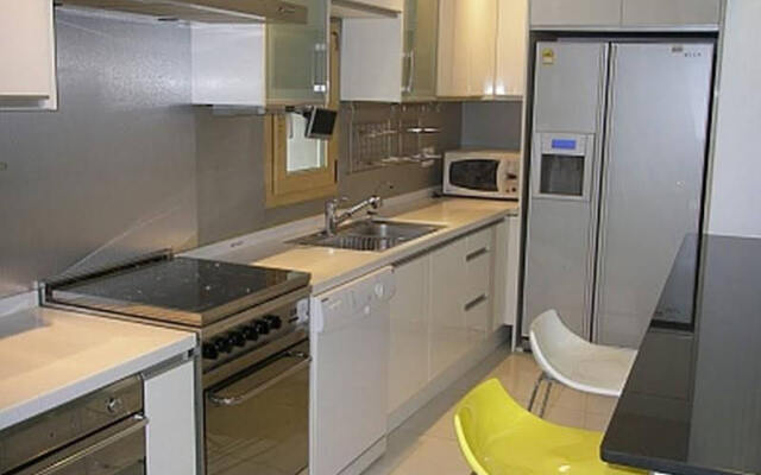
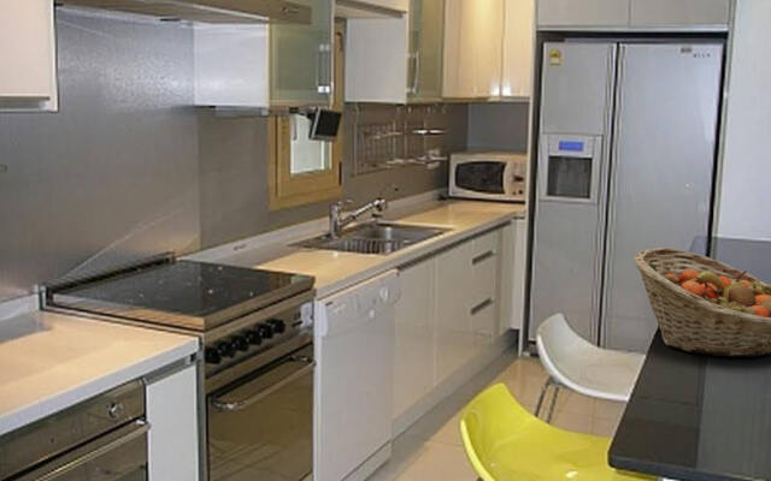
+ fruit basket (714, 298)
